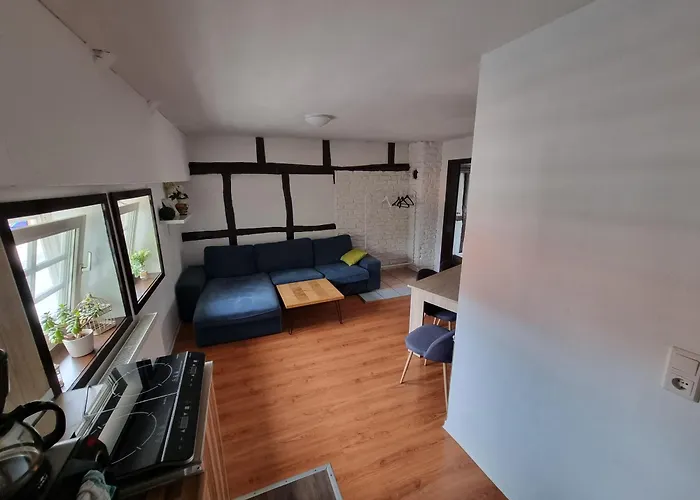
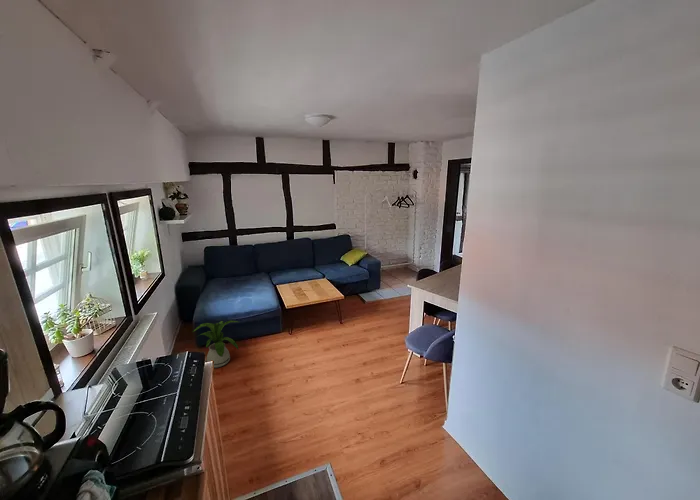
+ house plant (218, 337)
